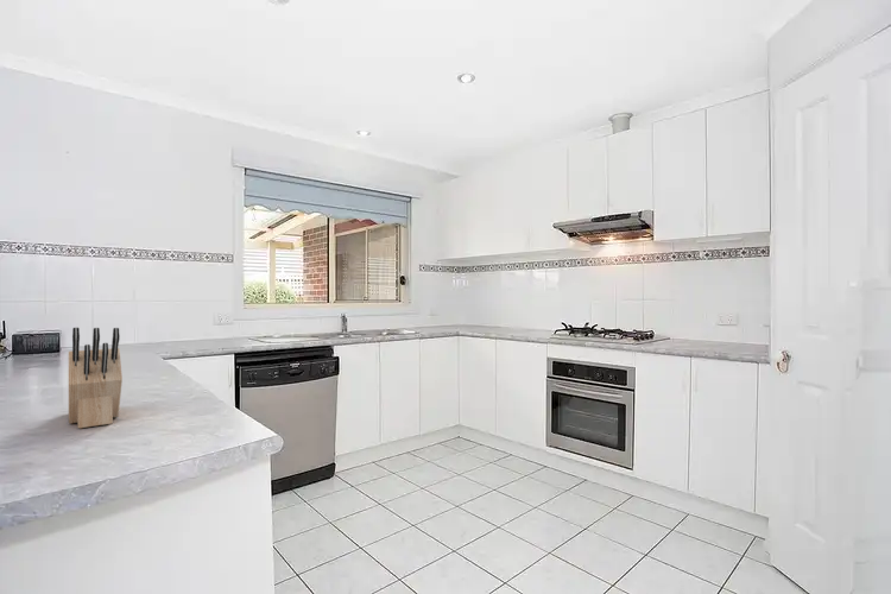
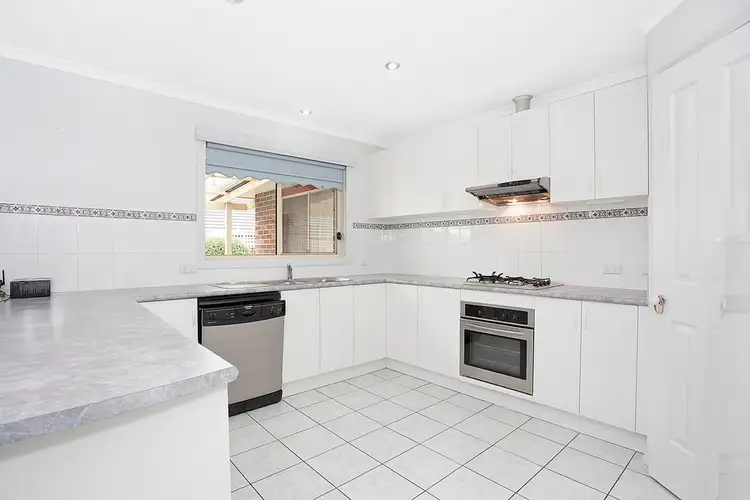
- knife block (94, 372)
